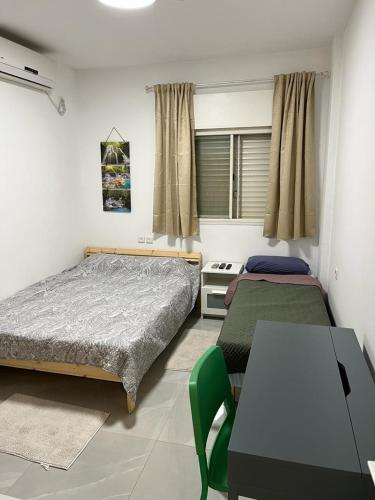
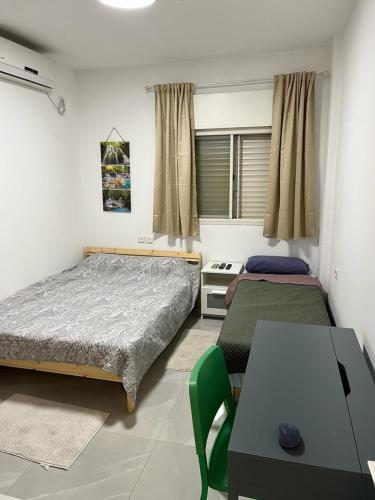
+ computer mouse (288, 431)
